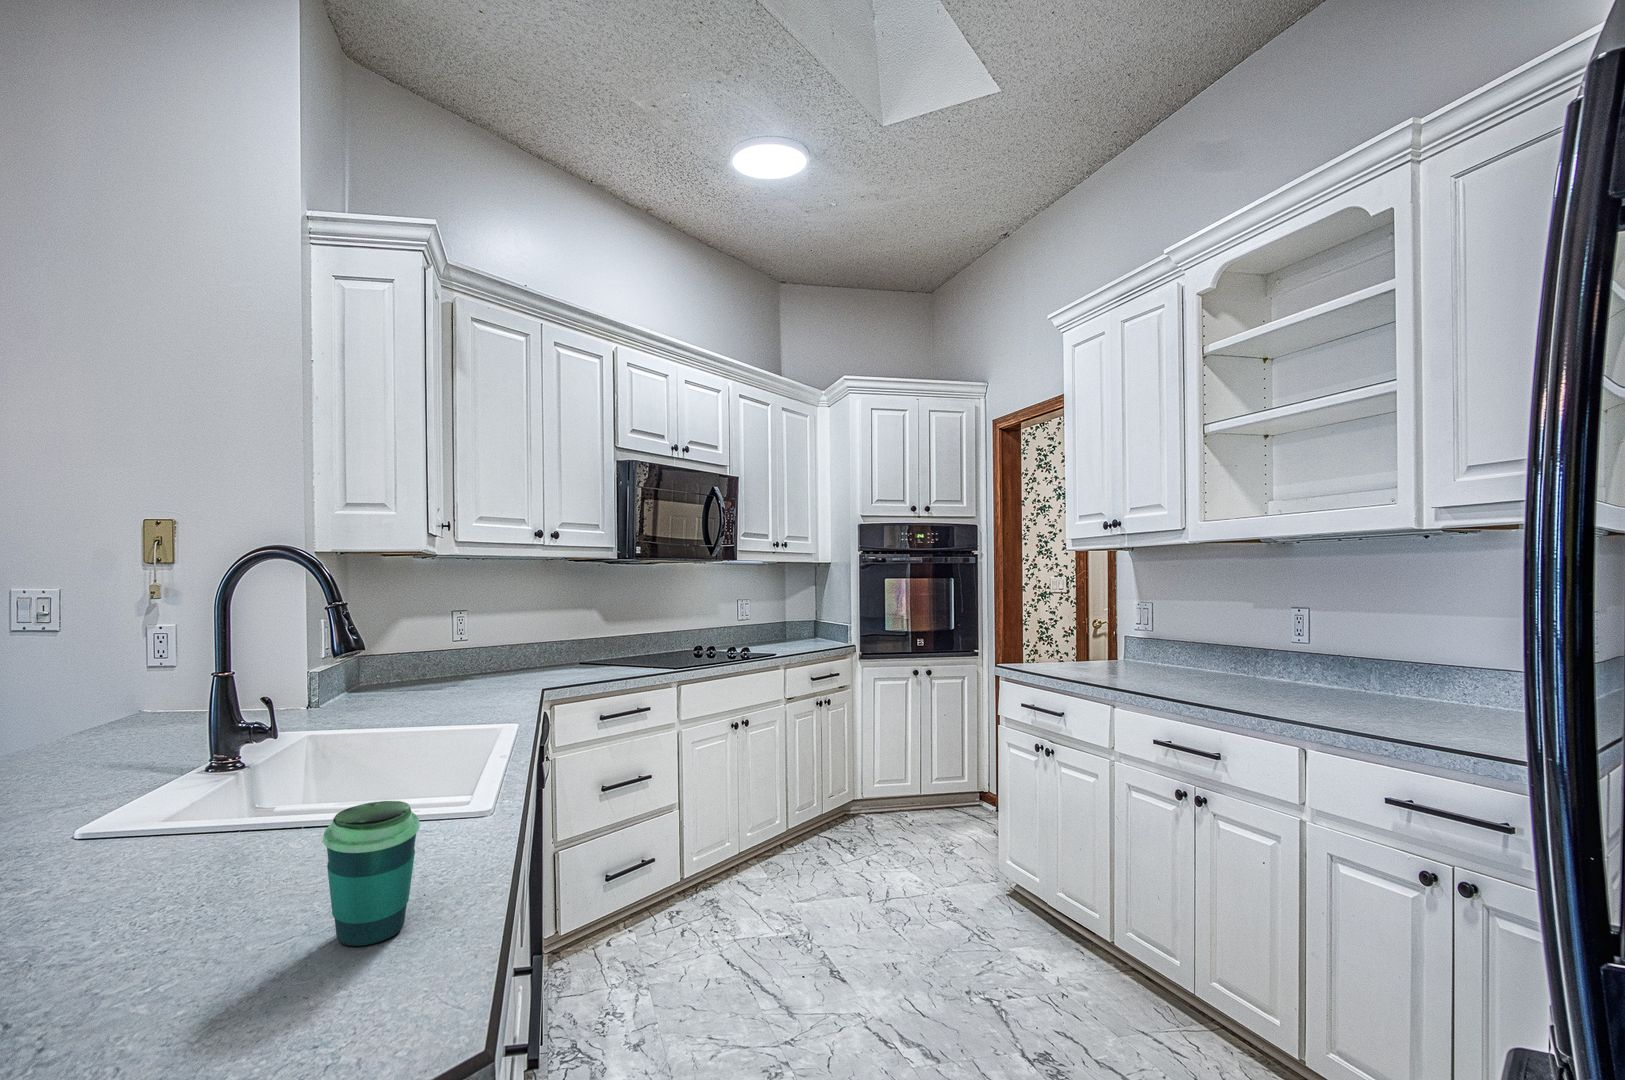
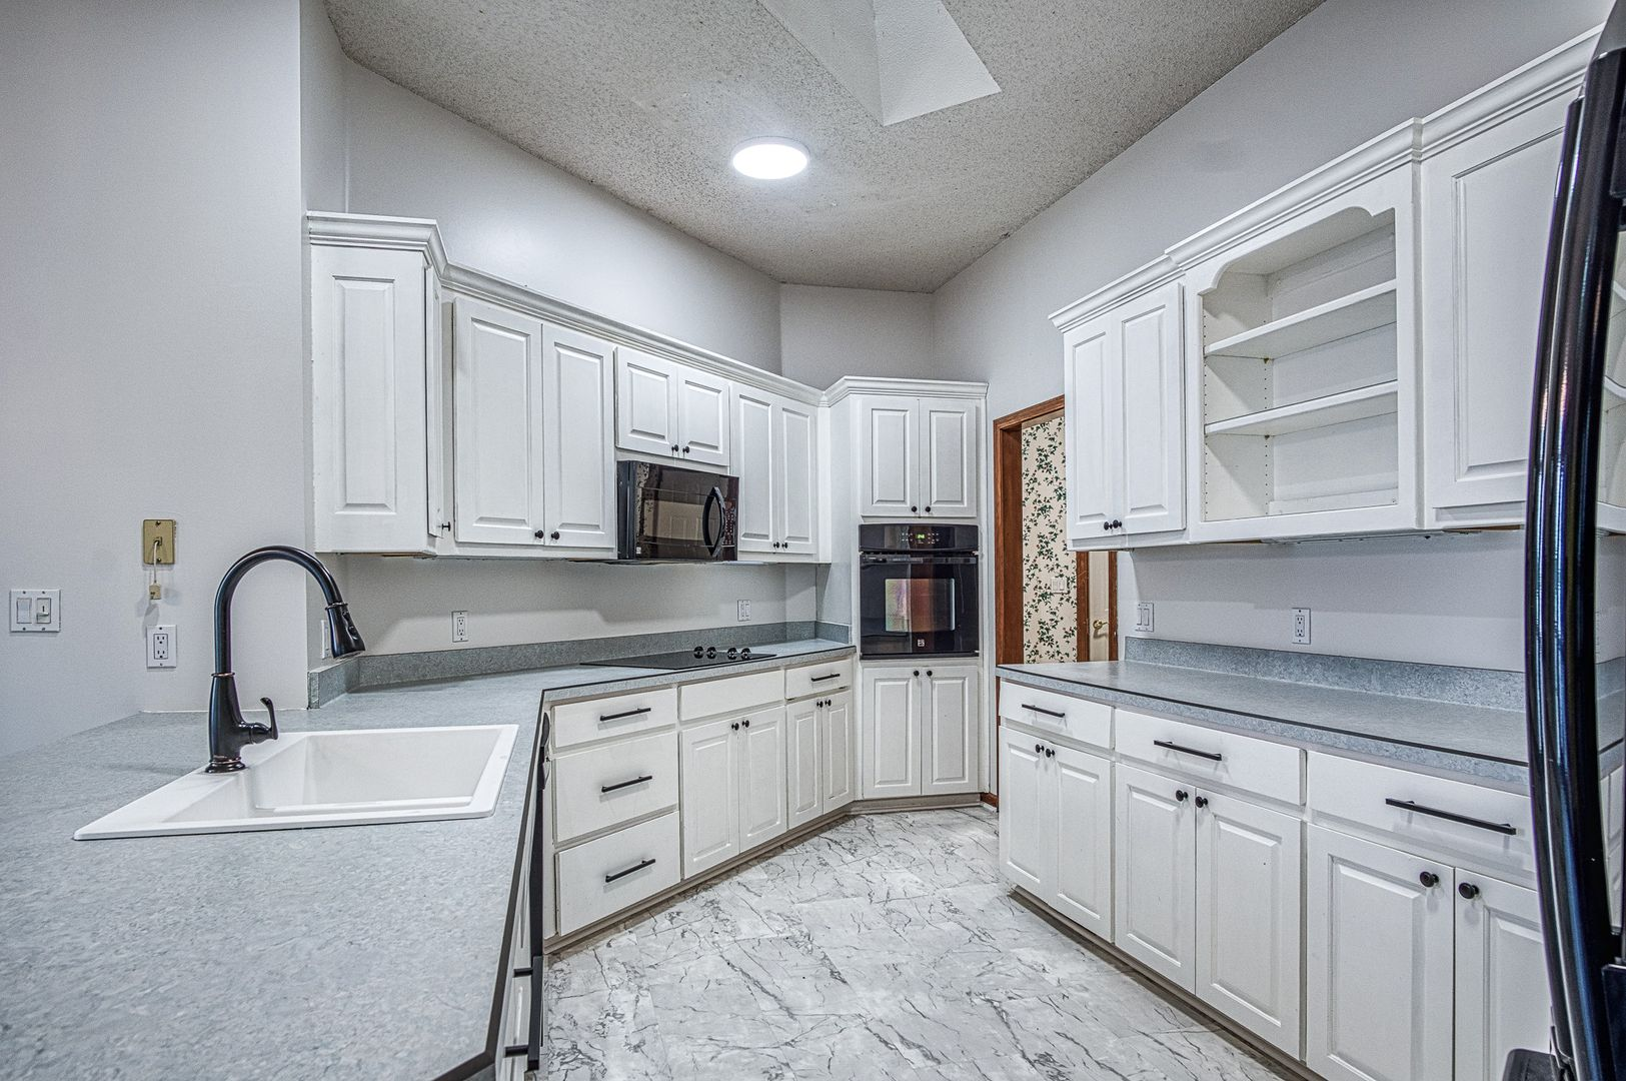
- cup (372, 873)
